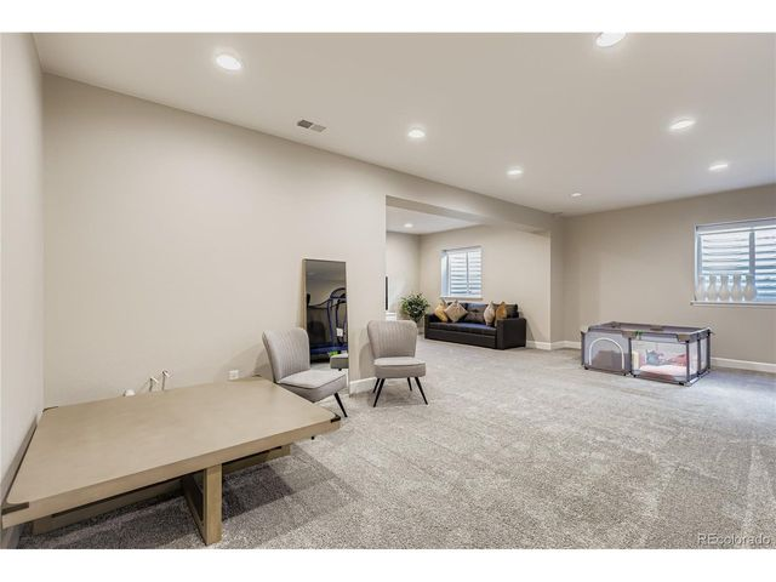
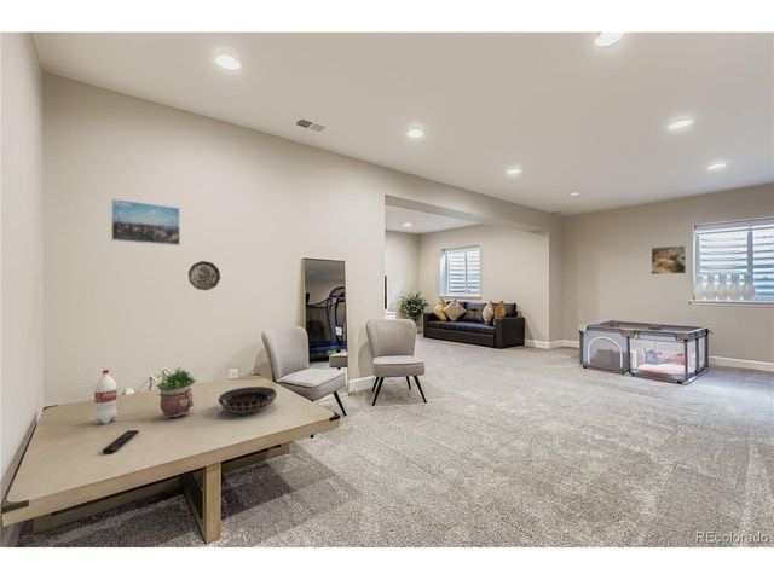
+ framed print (668, 260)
+ decorative bowl (248, 401)
+ remote control (121, 441)
+ decorative plate (203, 276)
+ potted plant (174, 390)
+ bottle (105, 395)
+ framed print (146, 222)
